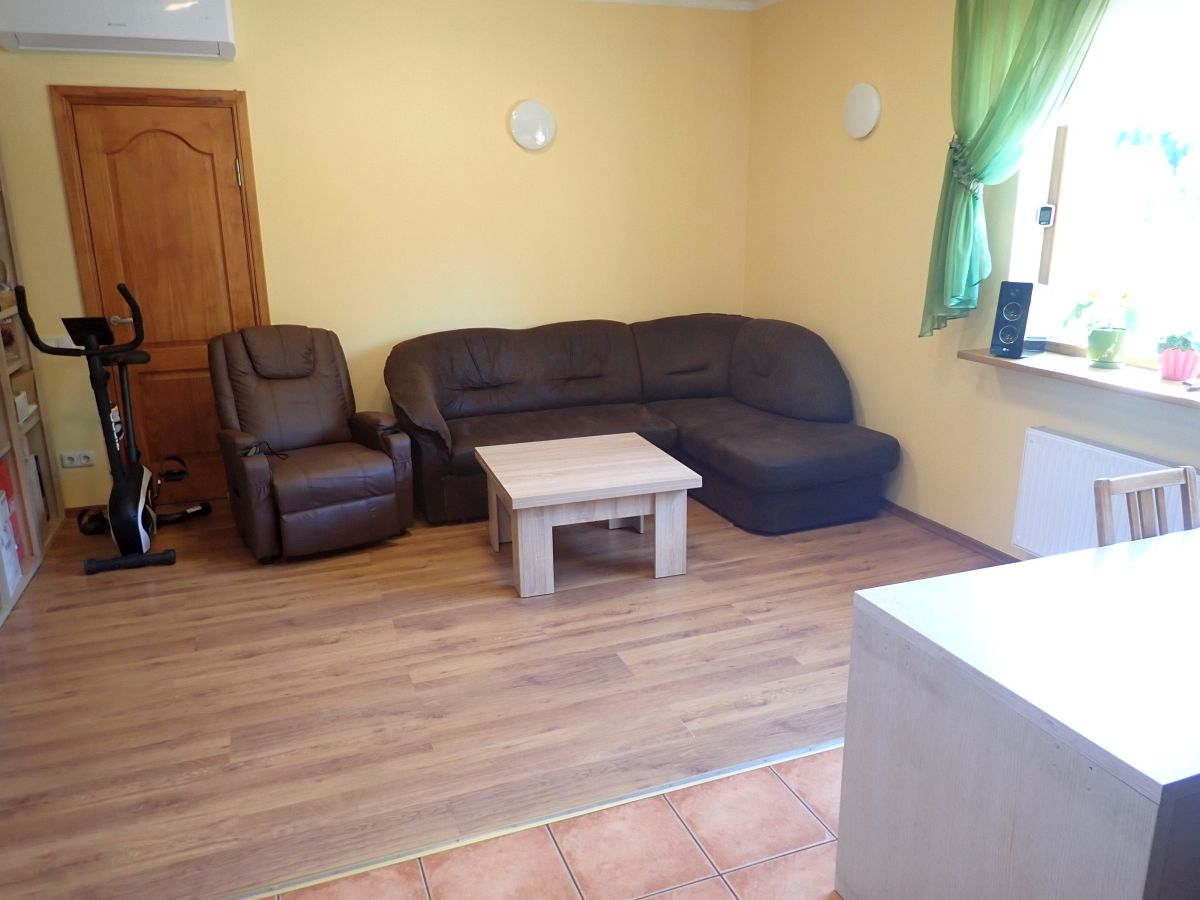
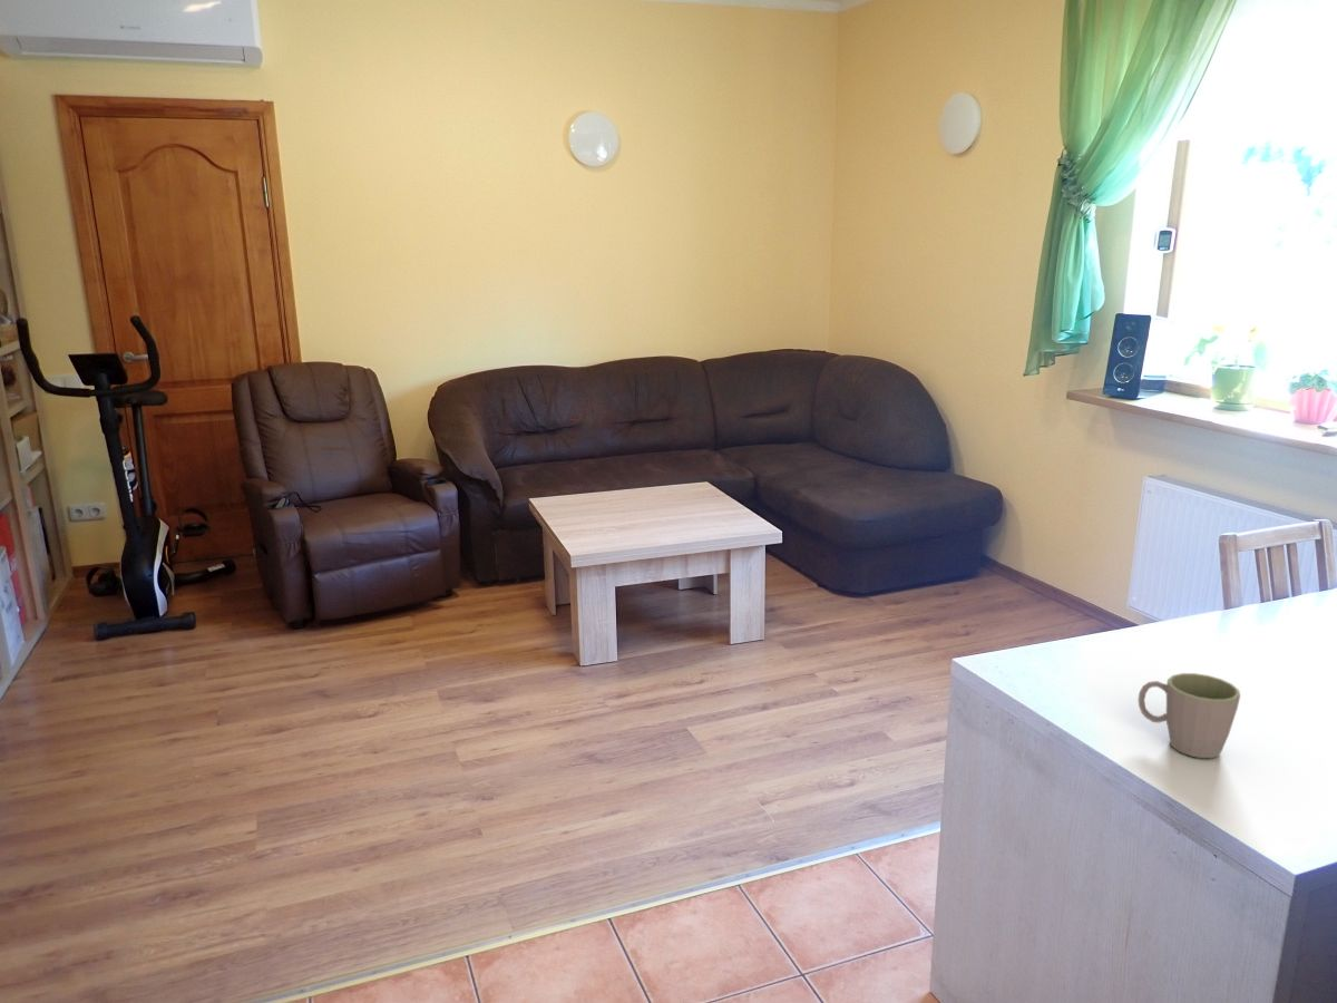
+ mug (1185, 713)
